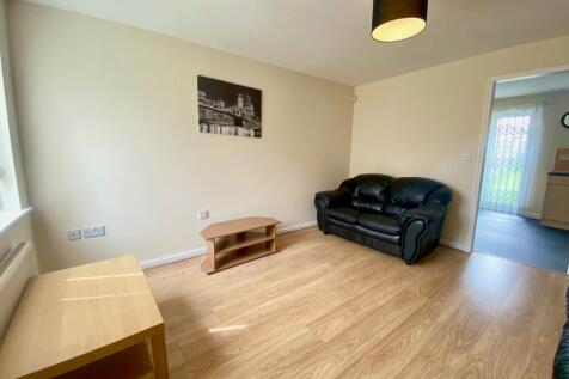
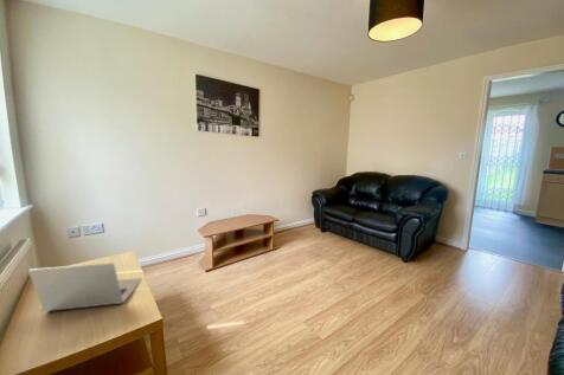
+ laptop (94, 274)
